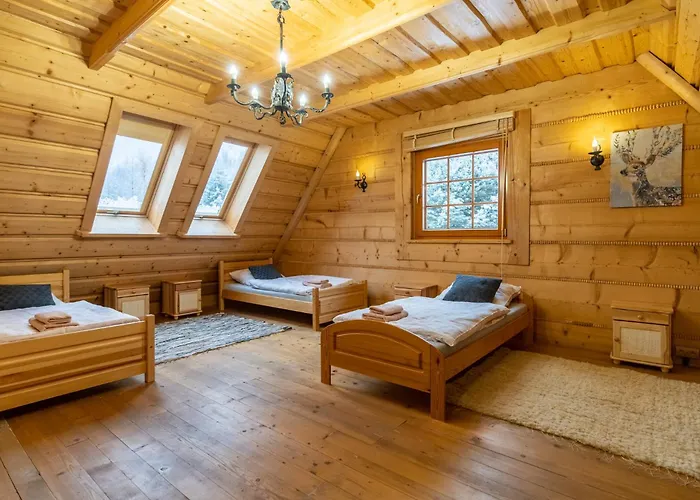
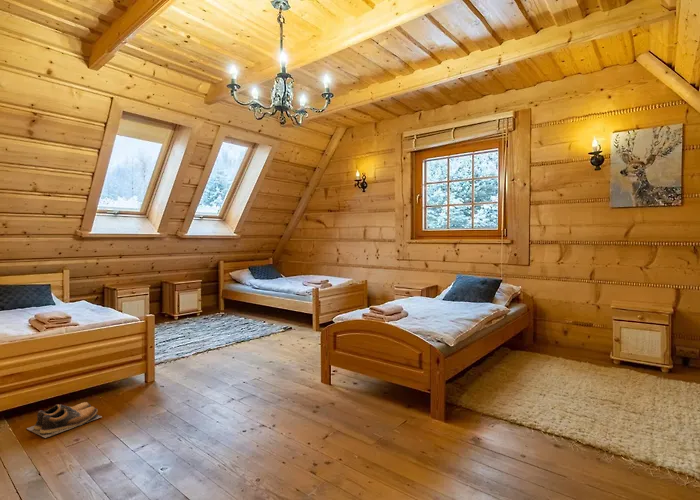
+ shoes (65, 413)
